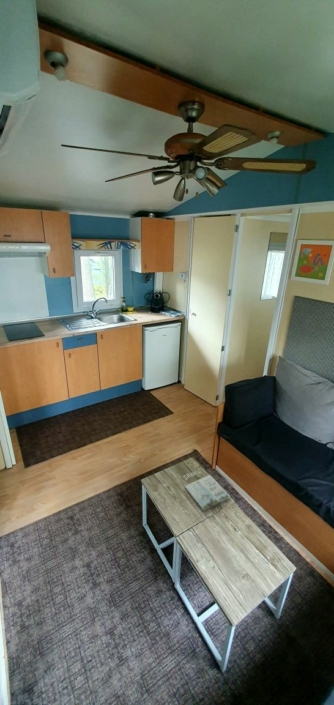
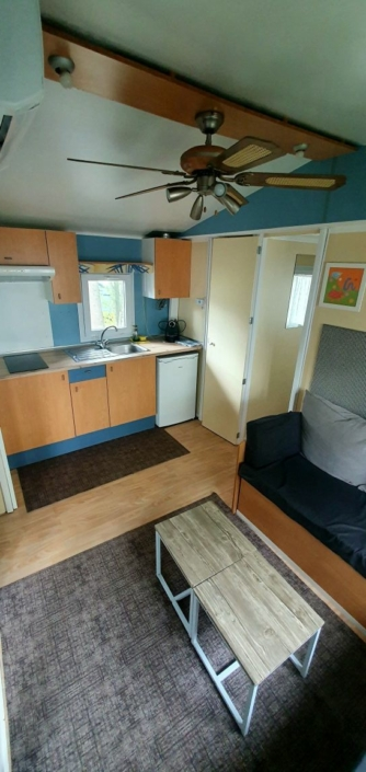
- magazine (202, 486)
